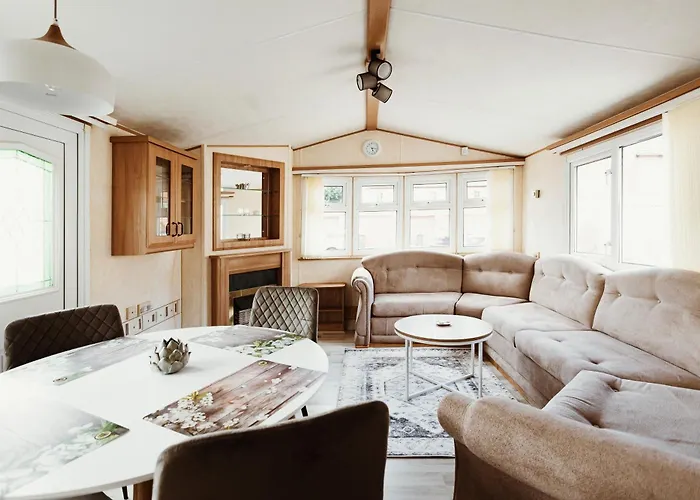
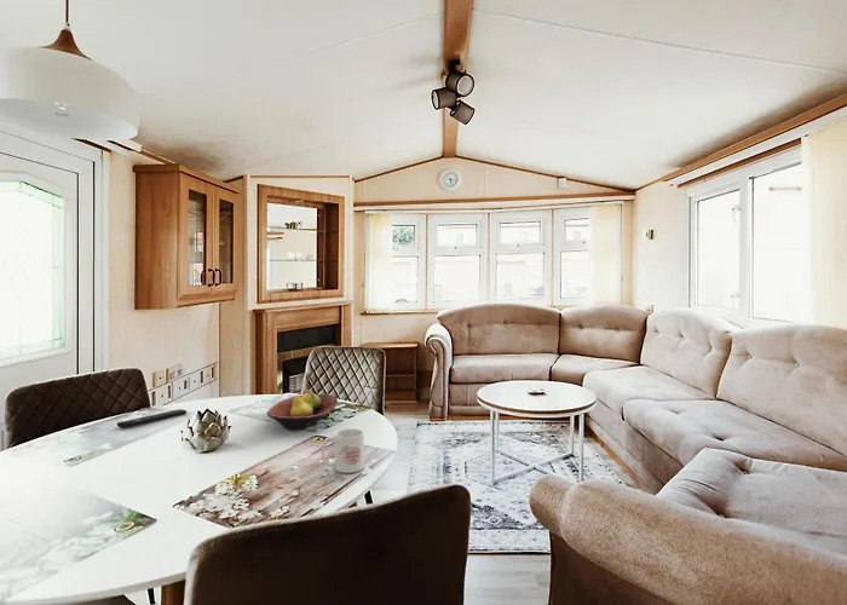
+ mug (342, 450)
+ remote control (154, 417)
+ fruit bowl (304, 407)
